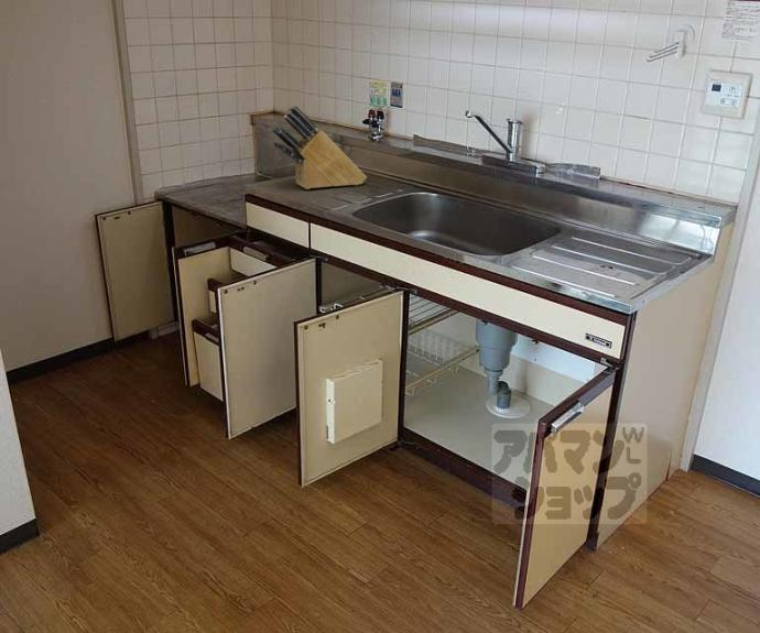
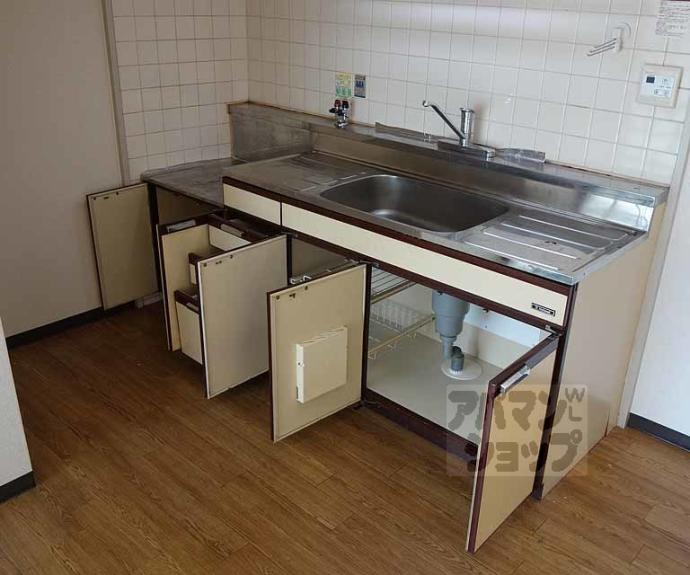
- knife block (319, 145)
